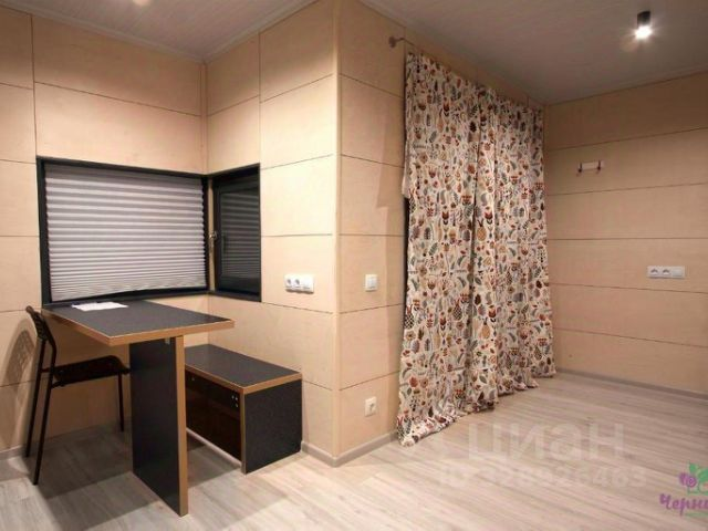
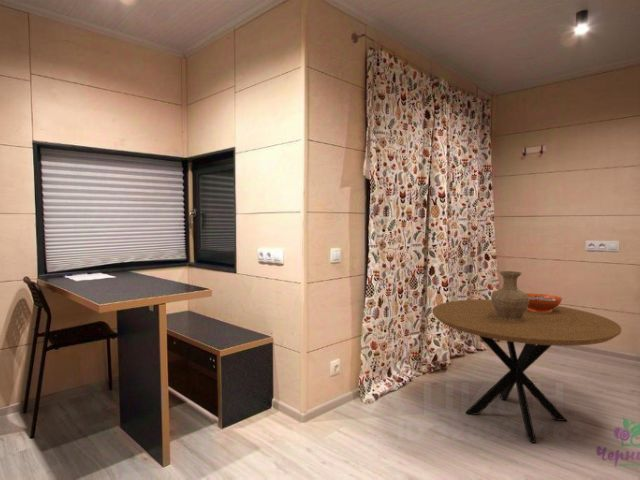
+ dining table (516, 366)
+ decorative bowl (539, 303)
+ vase (509, 294)
